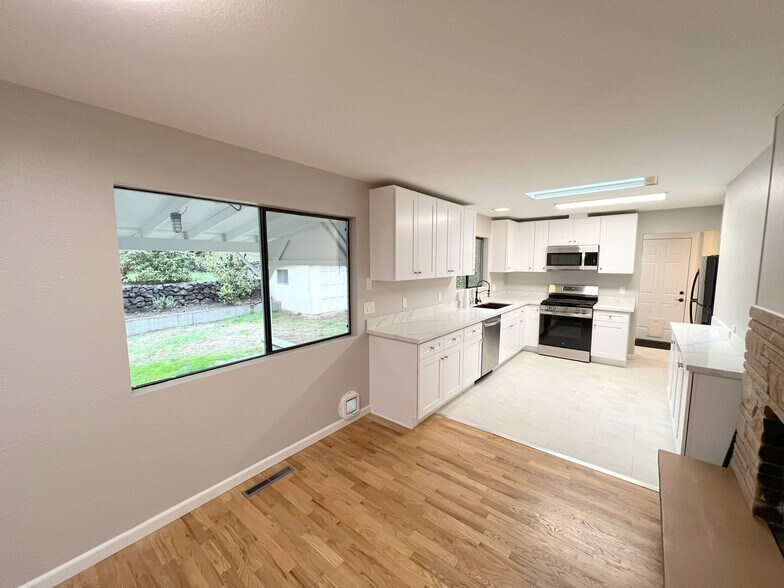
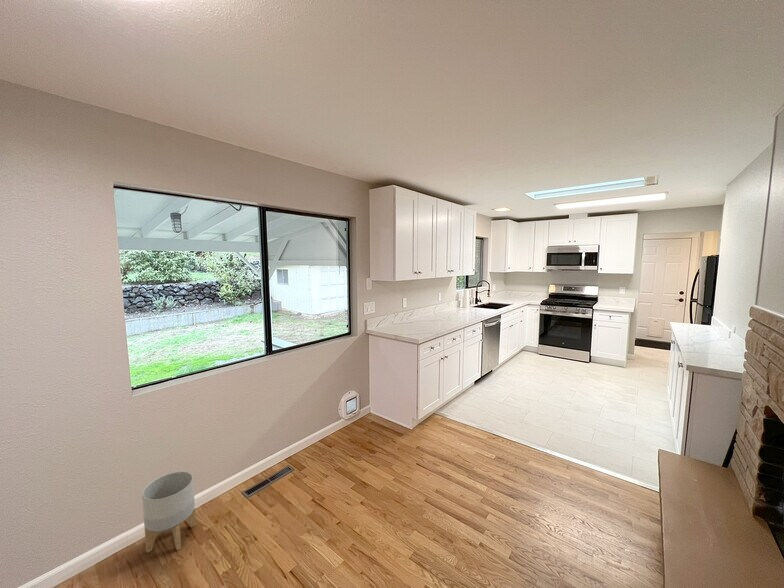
+ planter (170, 511)
